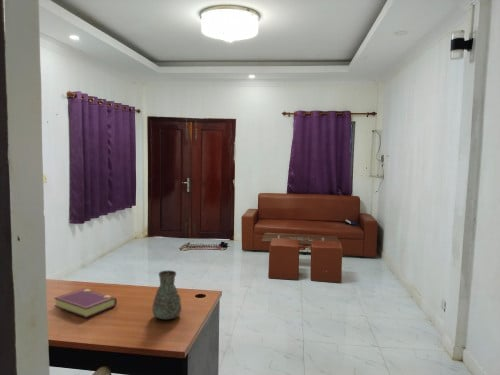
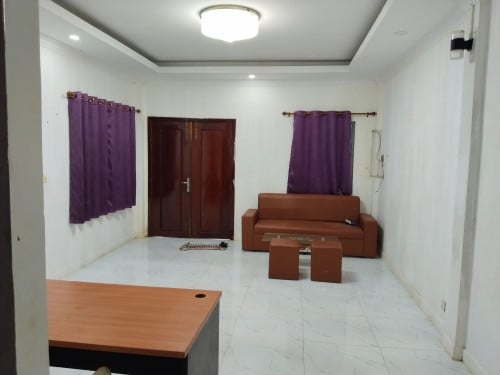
- book (85, 301)
- decorative vase (167, 294)
